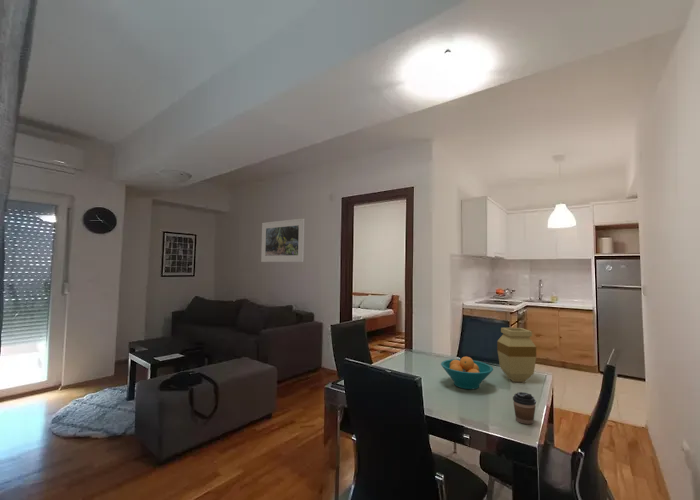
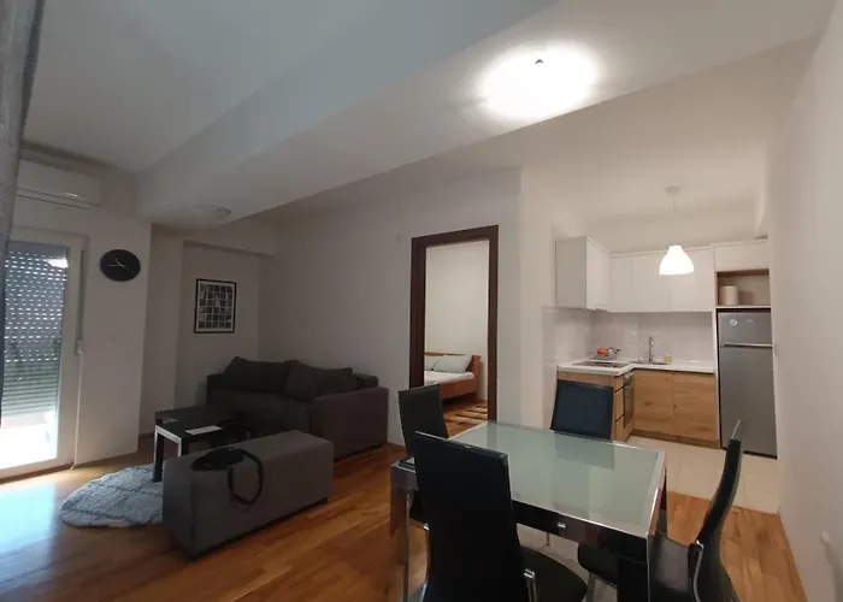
- fruit bowl (466, 371)
- coffee cup (524, 406)
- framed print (281, 241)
- vase (516, 354)
